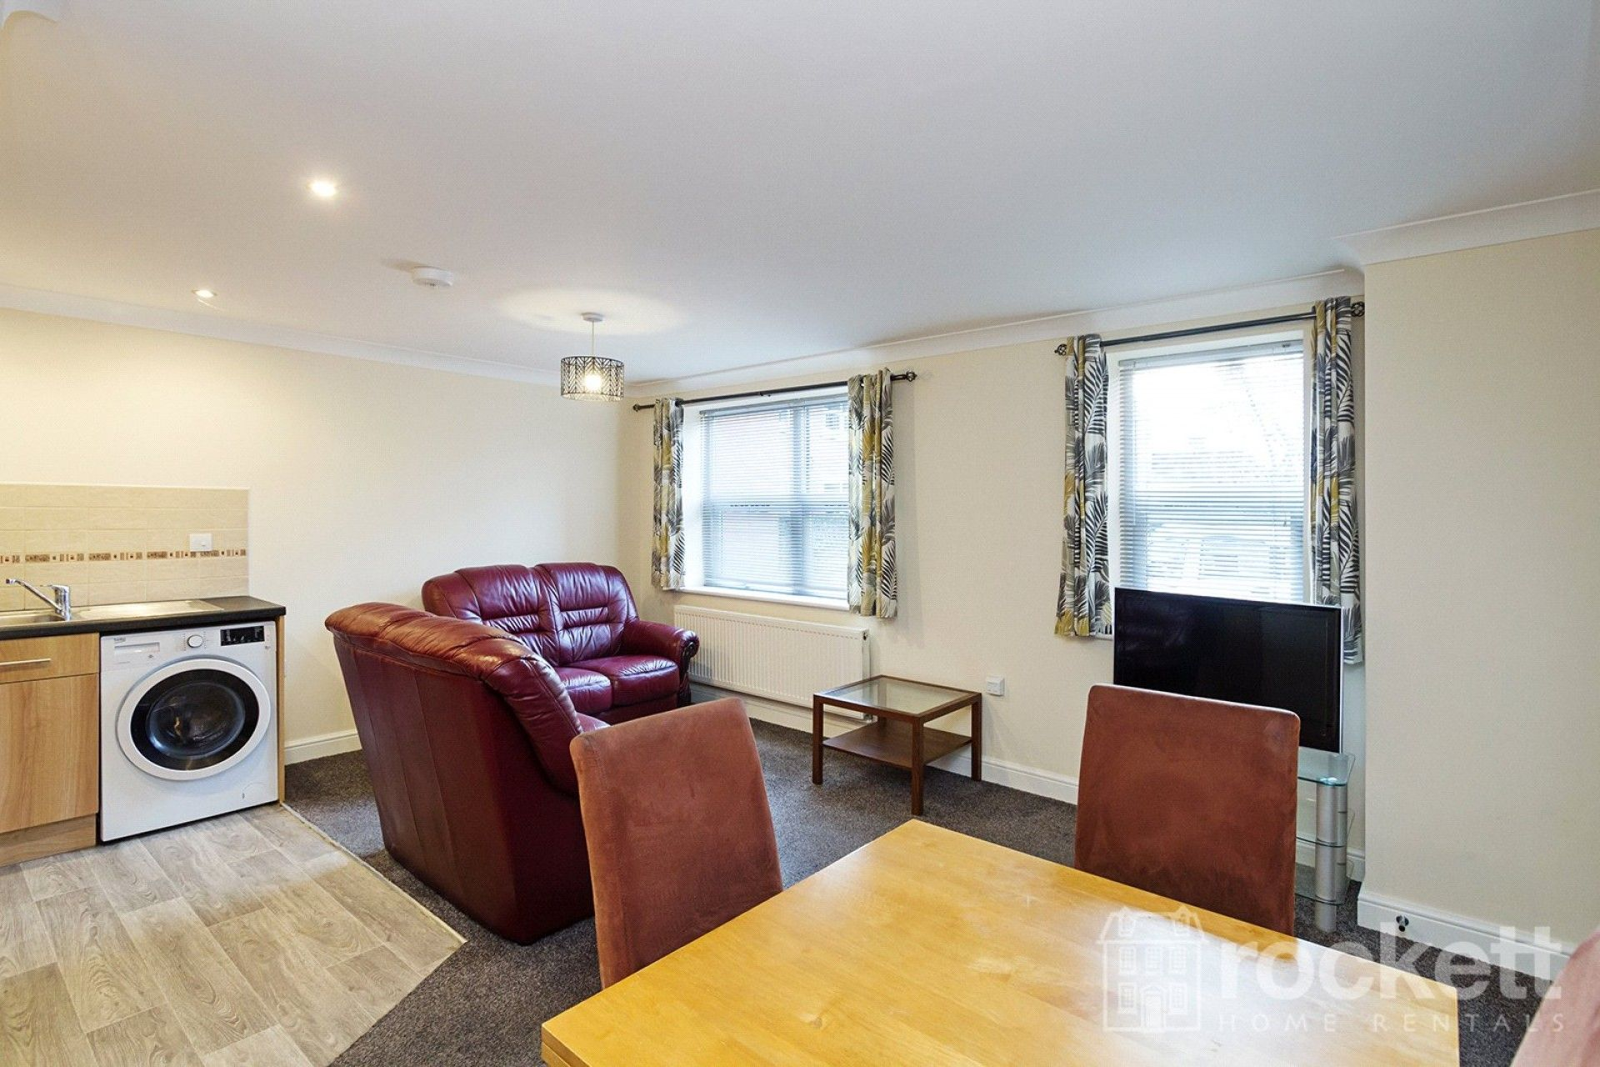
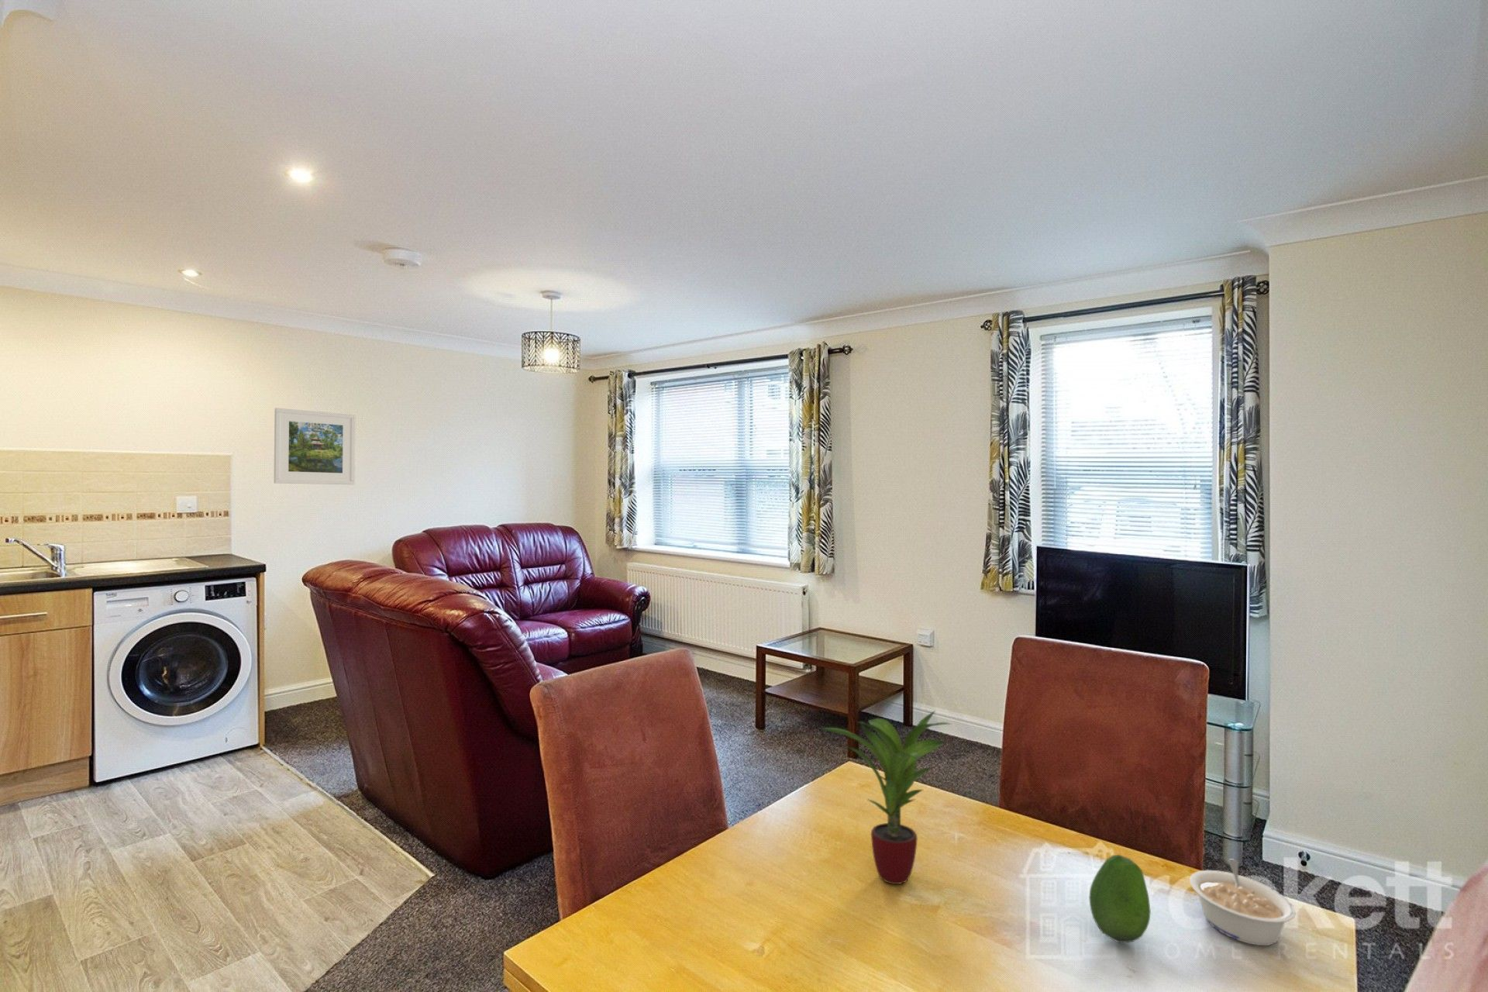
+ legume (1237, 905)
+ fruit (1118, 896)
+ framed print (316, 447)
+ potted plant (884, 795)
